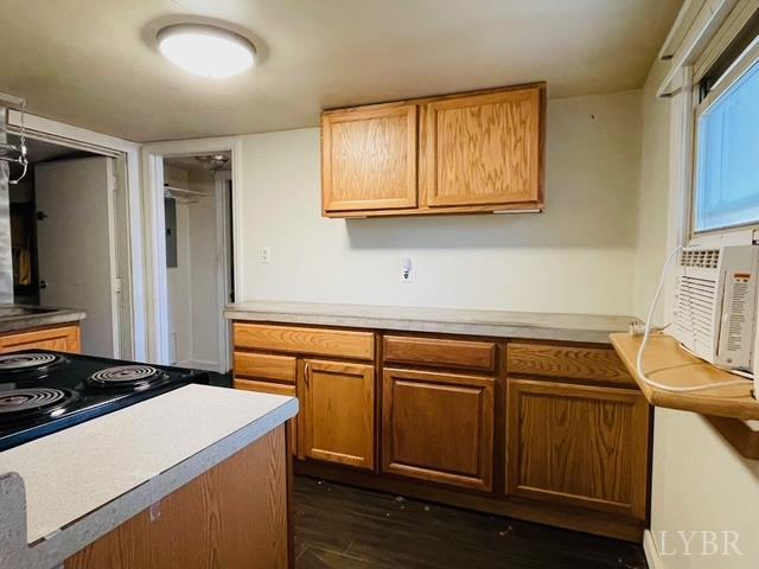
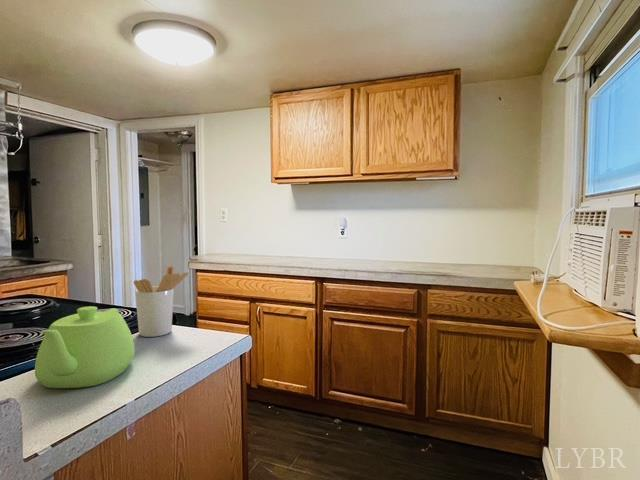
+ utensil holder (161, 301)
+ teapot (85, 341)
